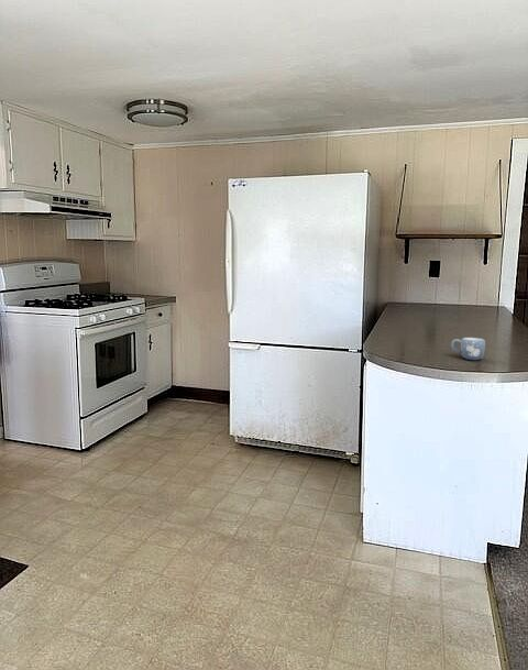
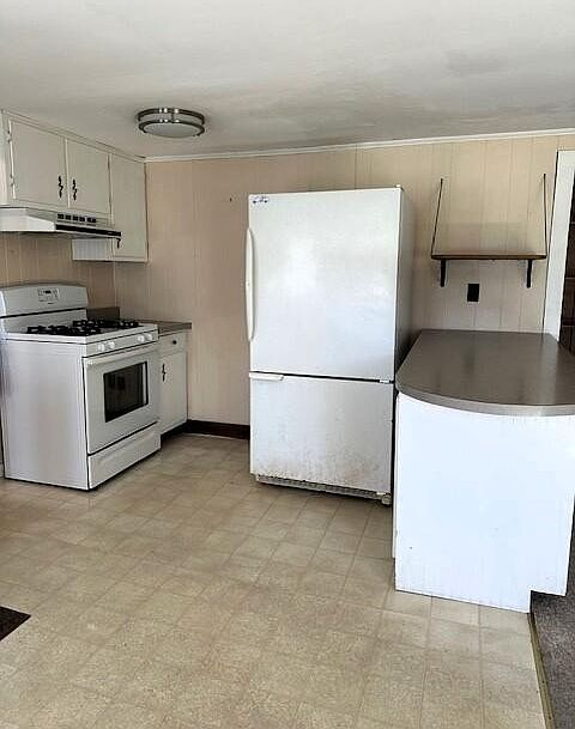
- mug (468, 348)
